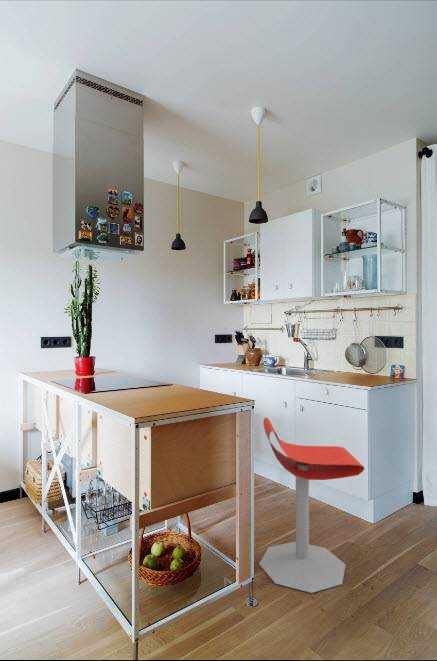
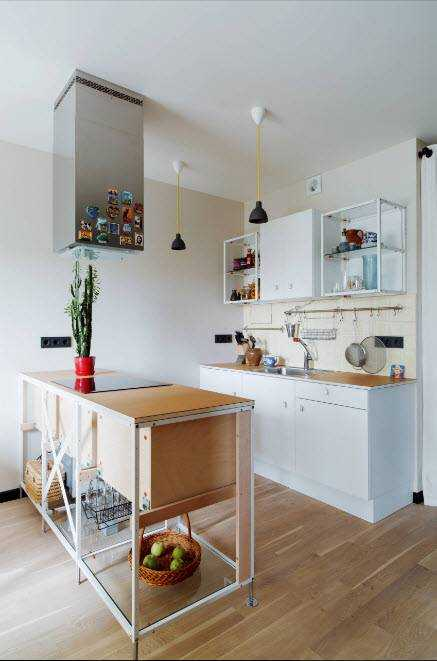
- stool (308, 494)
